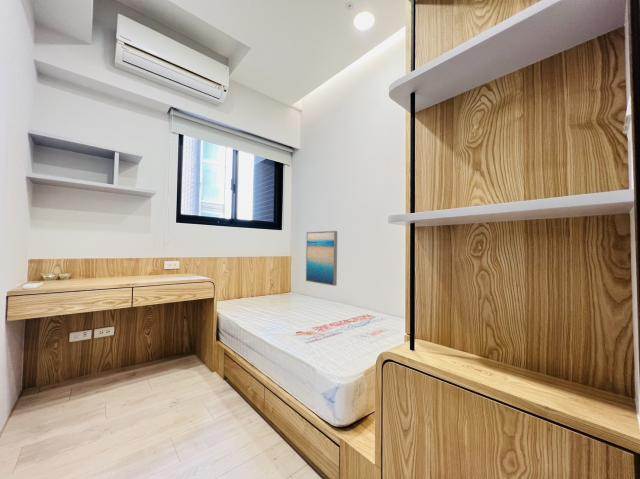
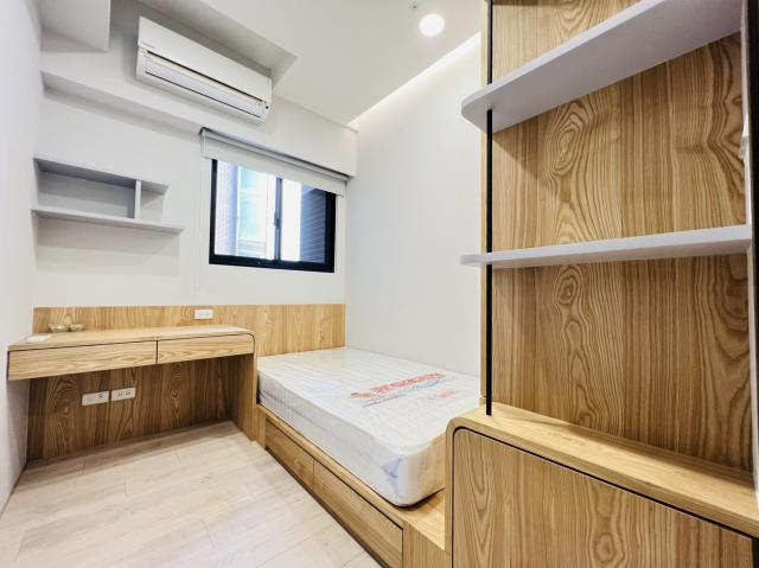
- wall art (320, 257)
